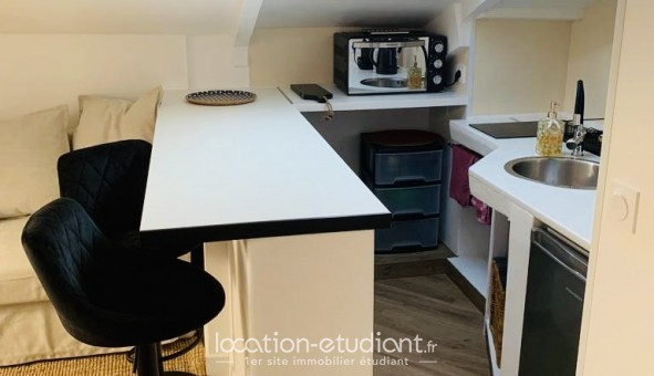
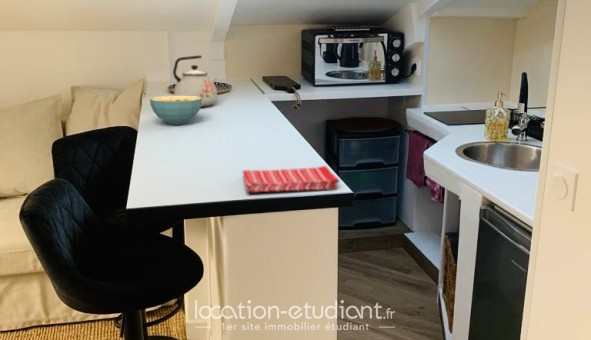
+ kettle (195, 80)
+ cereal bowl (176, 110)
+ dish towel (289, 177)
